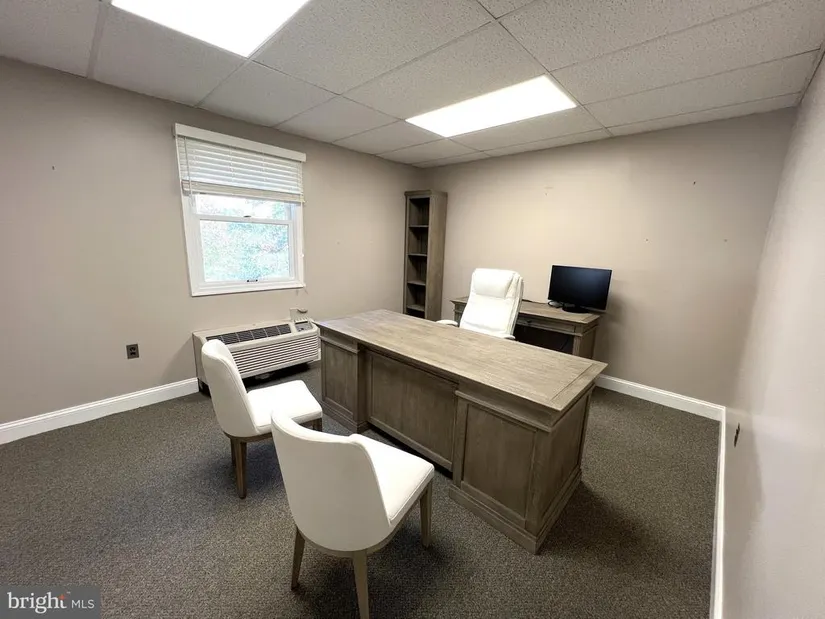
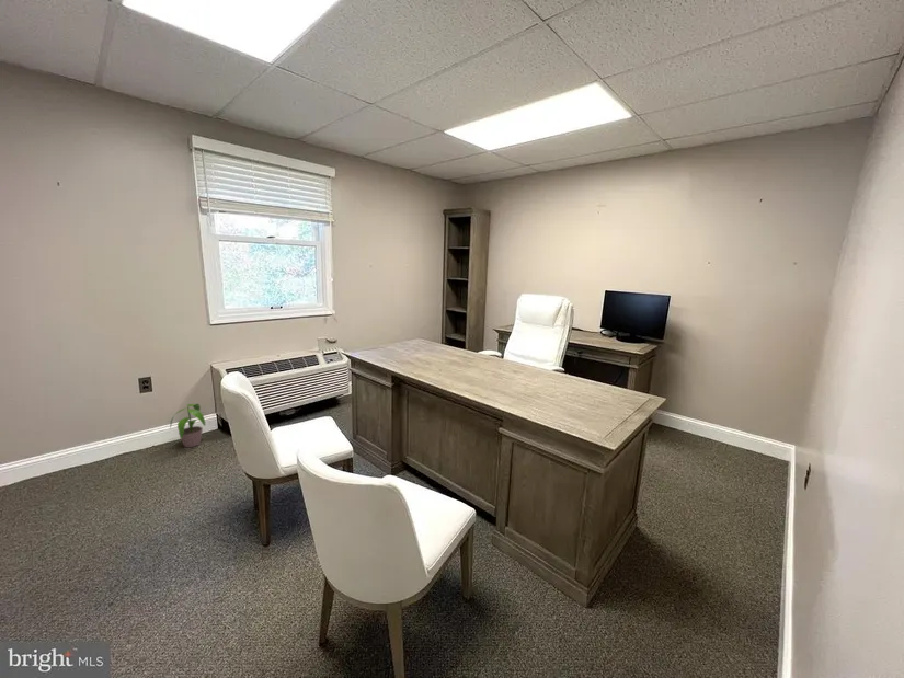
+ potted plant (190, 425)
